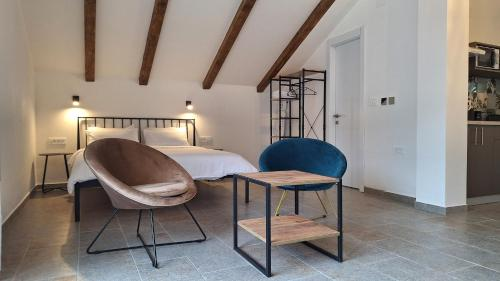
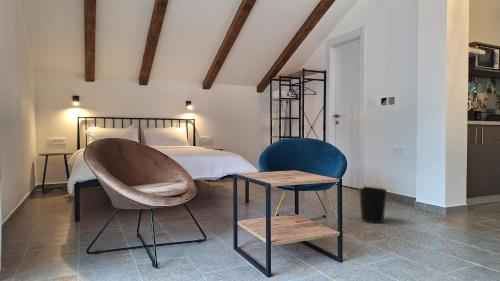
+ wastebasket (372, 205)
